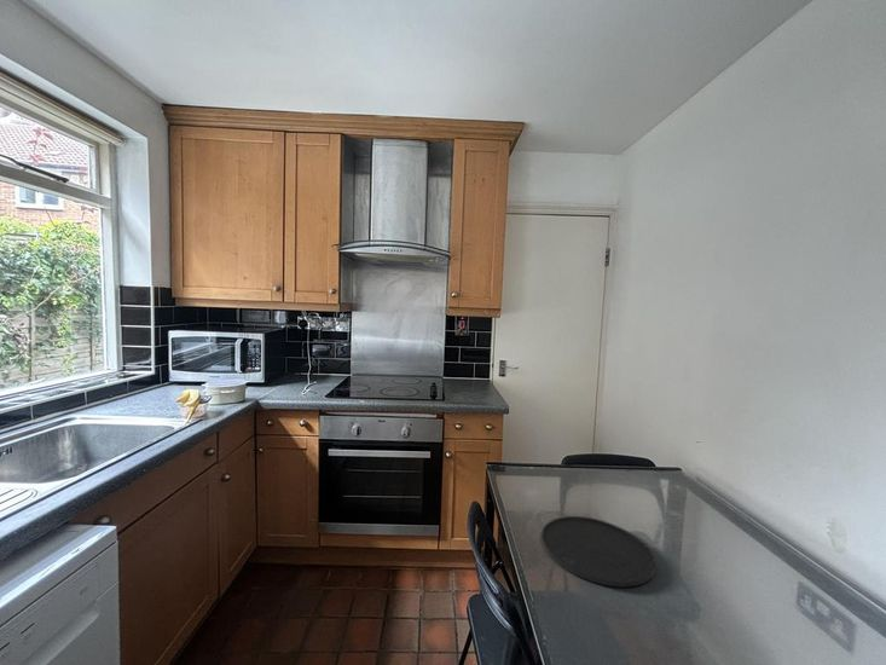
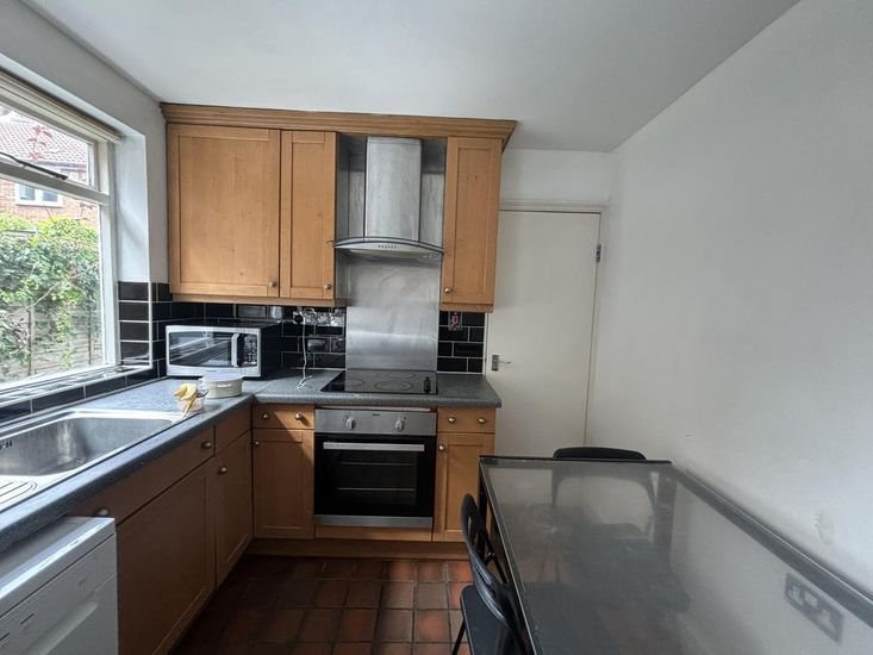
- plate (595, 547)
